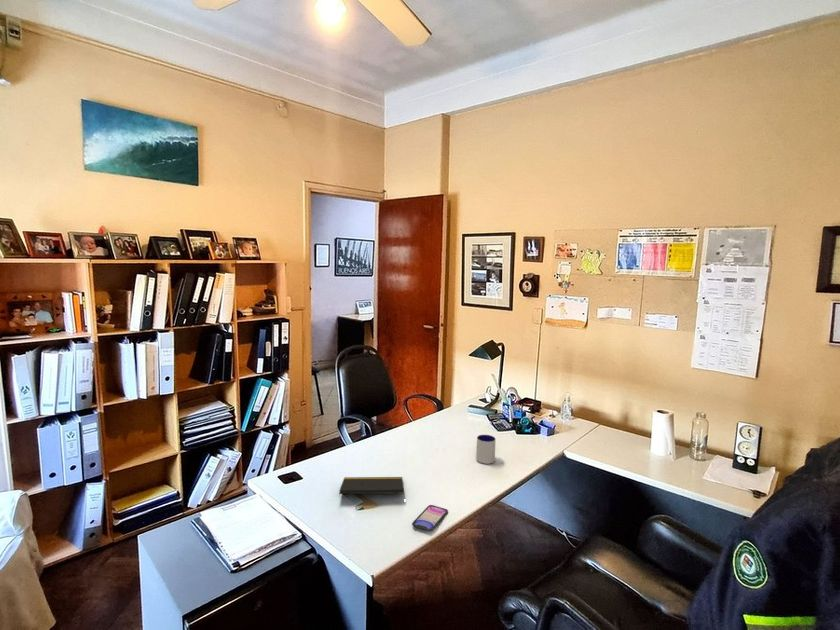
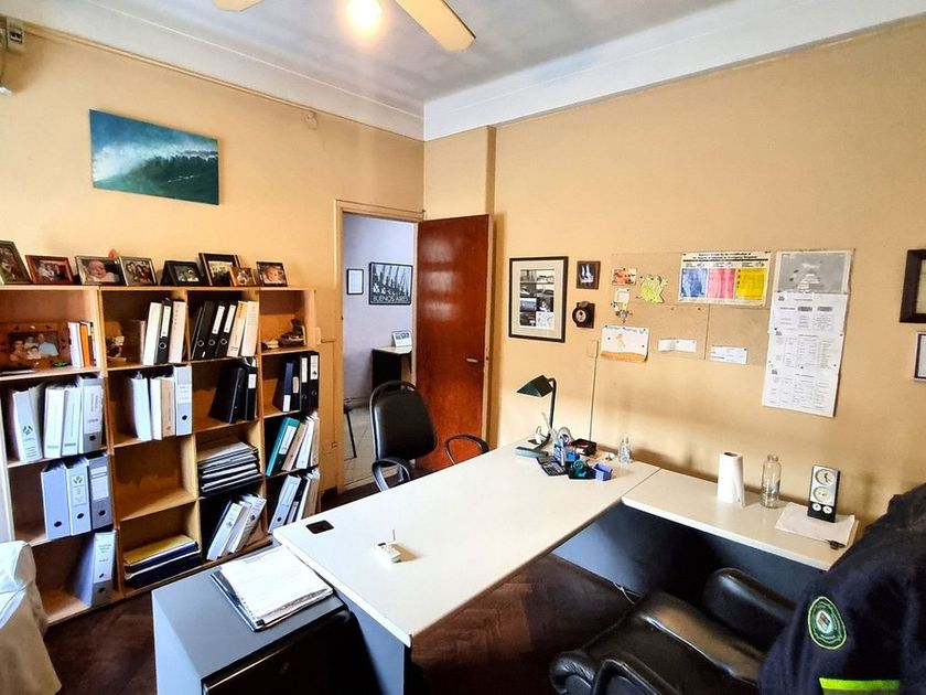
- mug (483, 447)
- notepad (372, 485)
- smartphone (430, 517)
